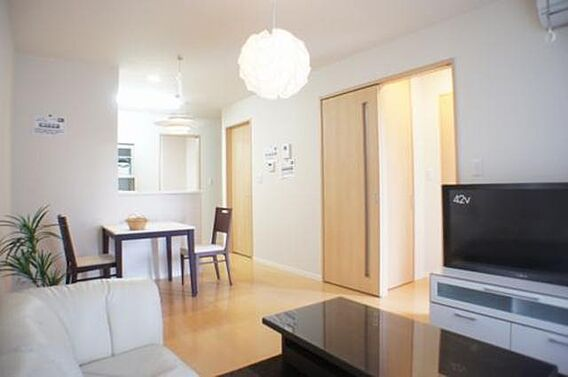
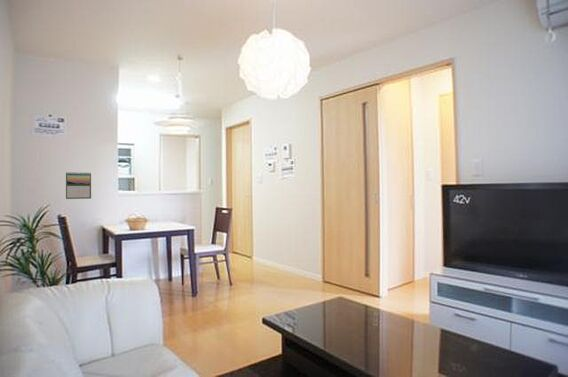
+ calendar (78, 185)
